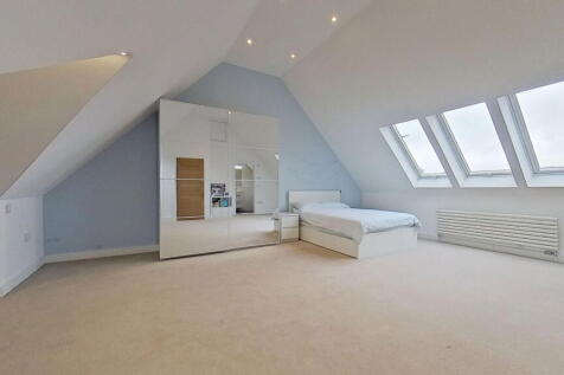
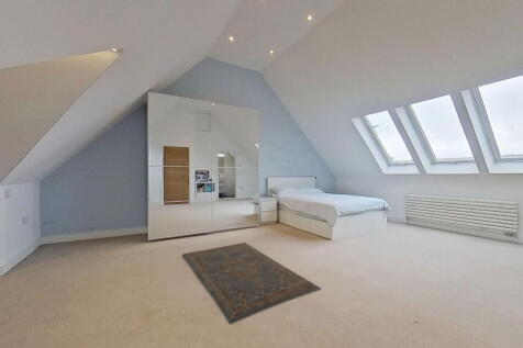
+ rug (240, 268)
